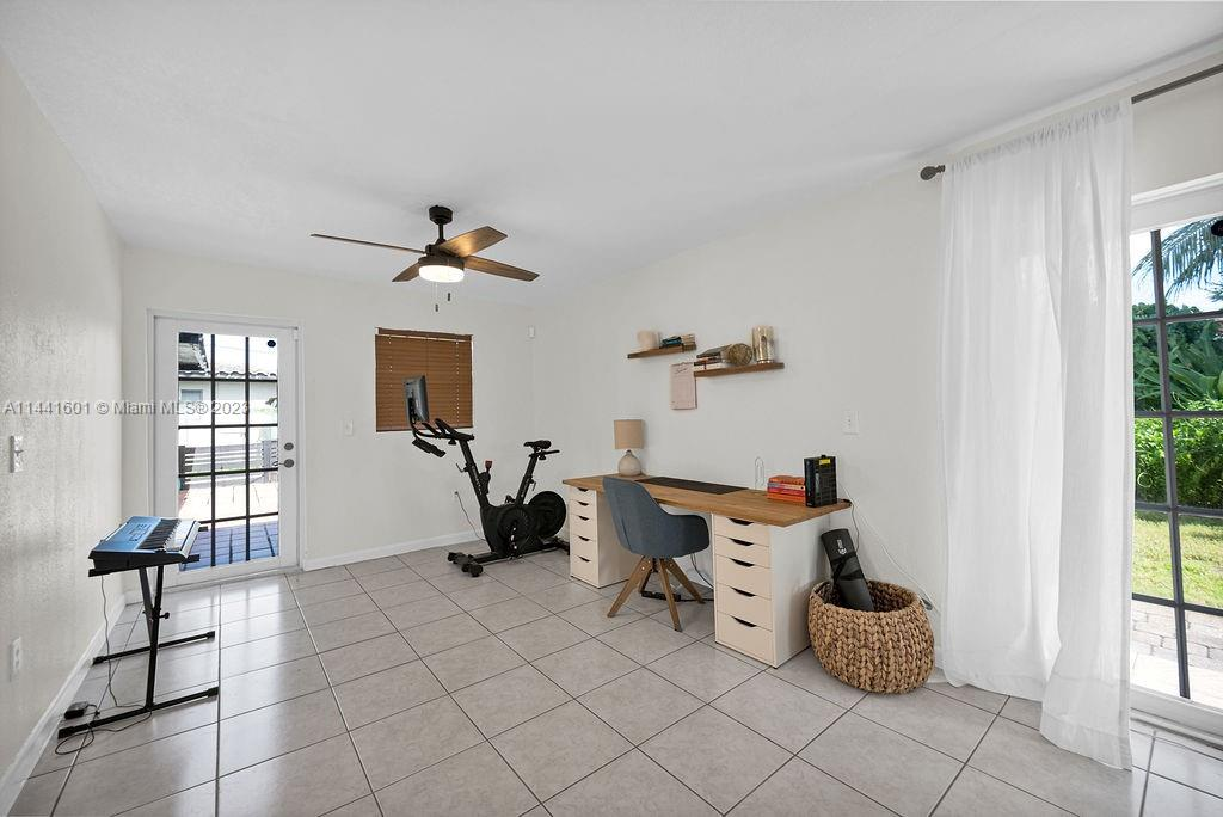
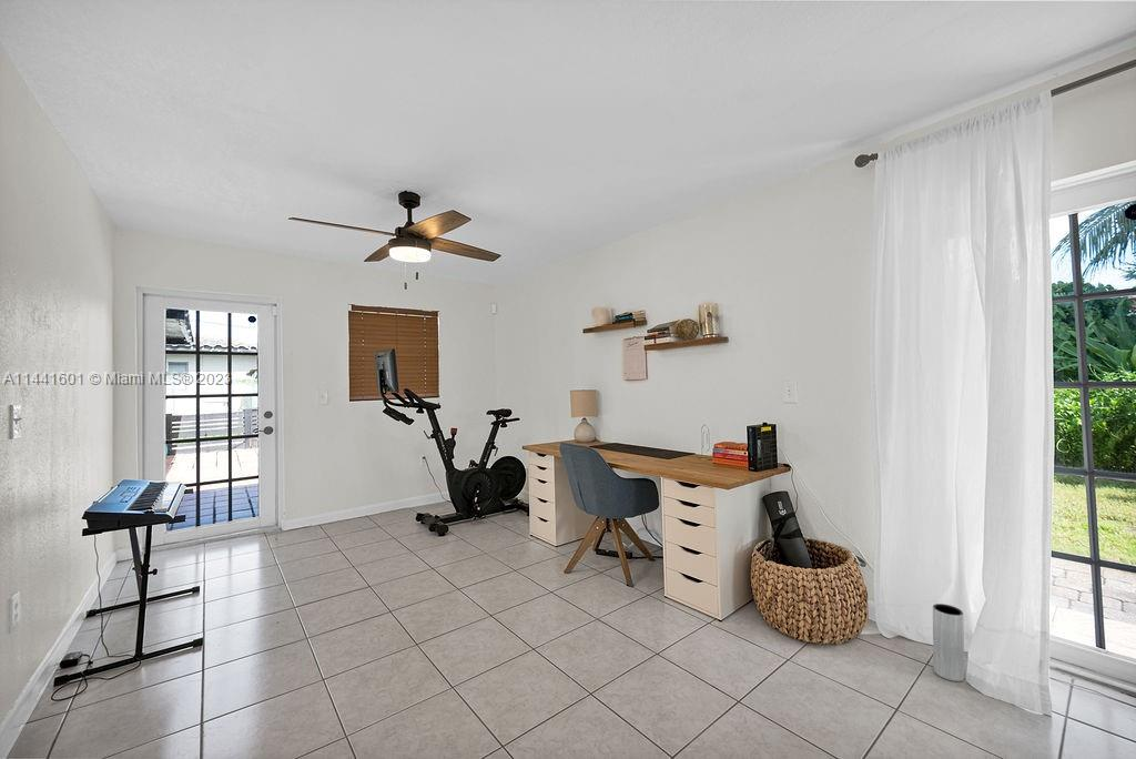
+ vase (947, 641)
